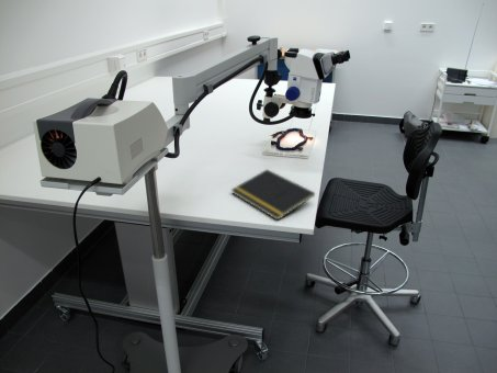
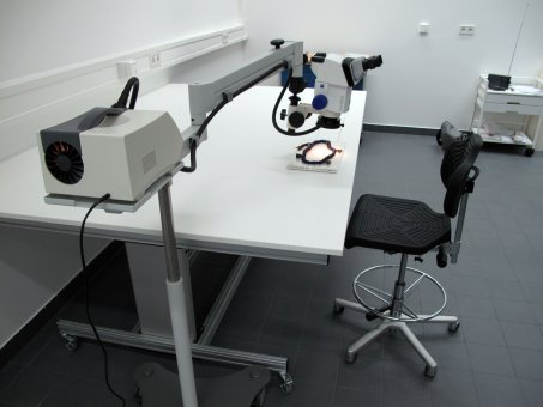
- notepad (271, 192)
